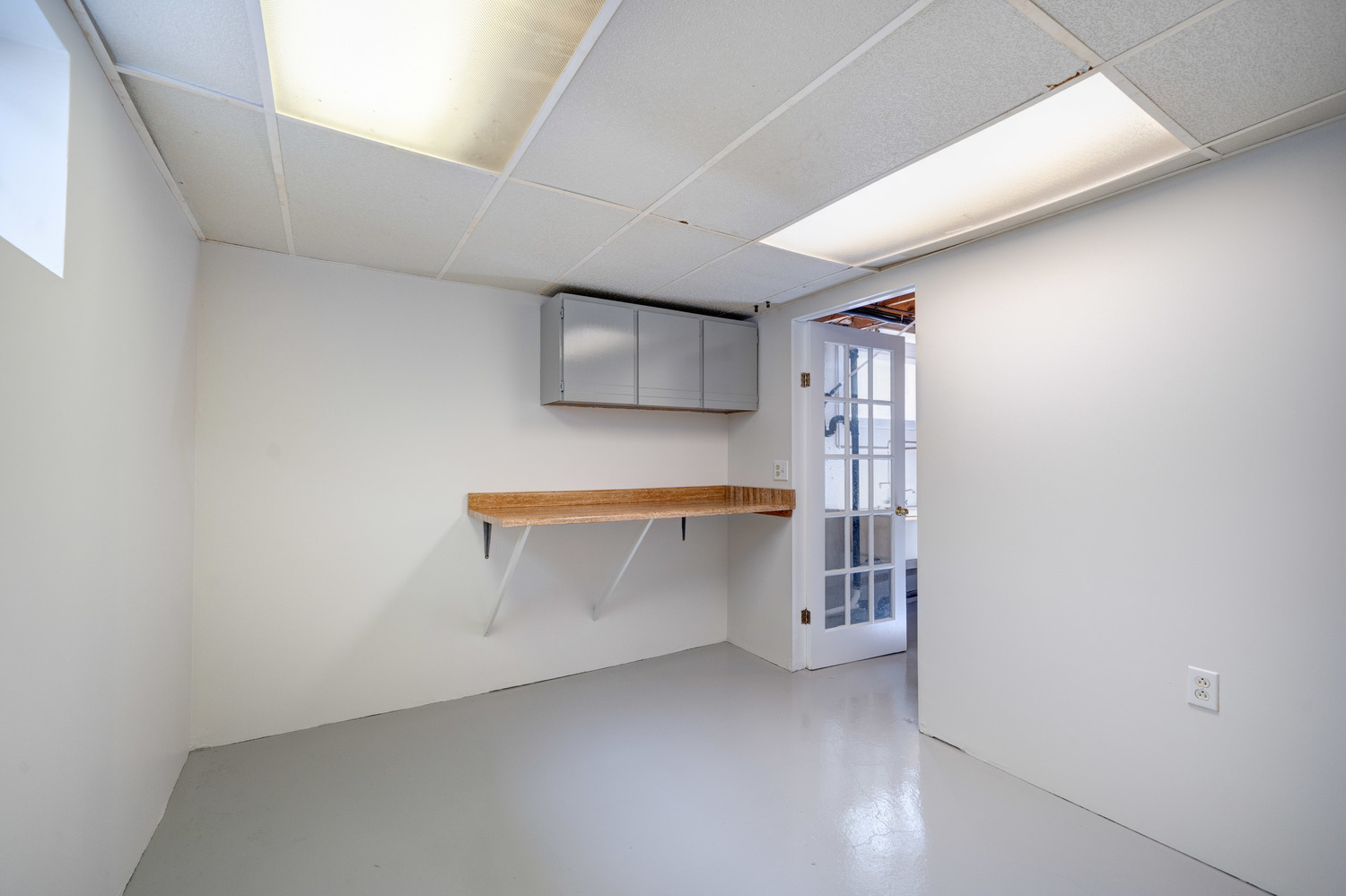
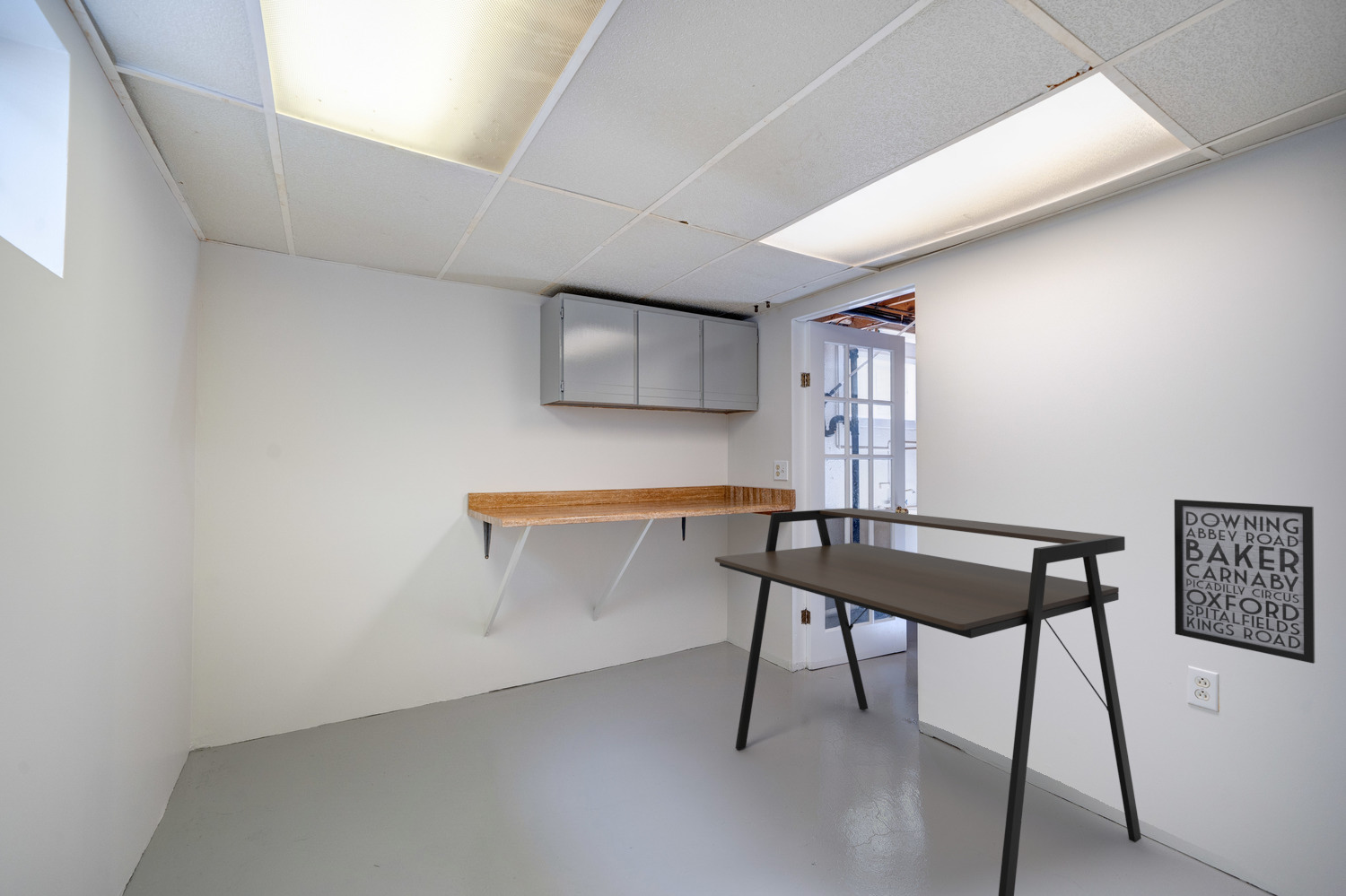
+ wall art (1239, 575)
+ desk (911, 621)
